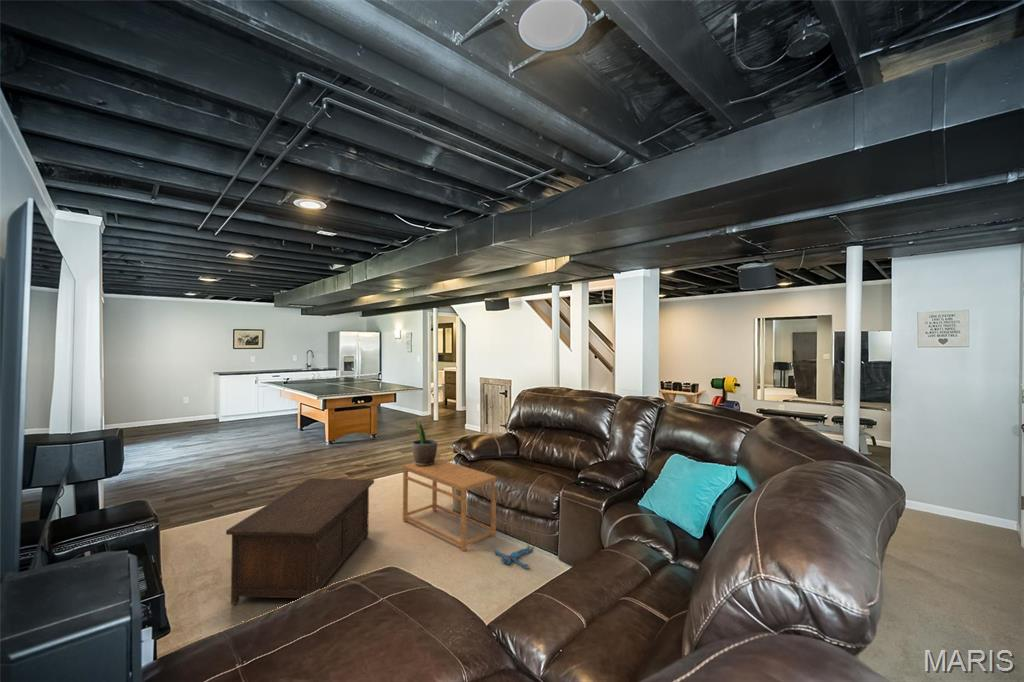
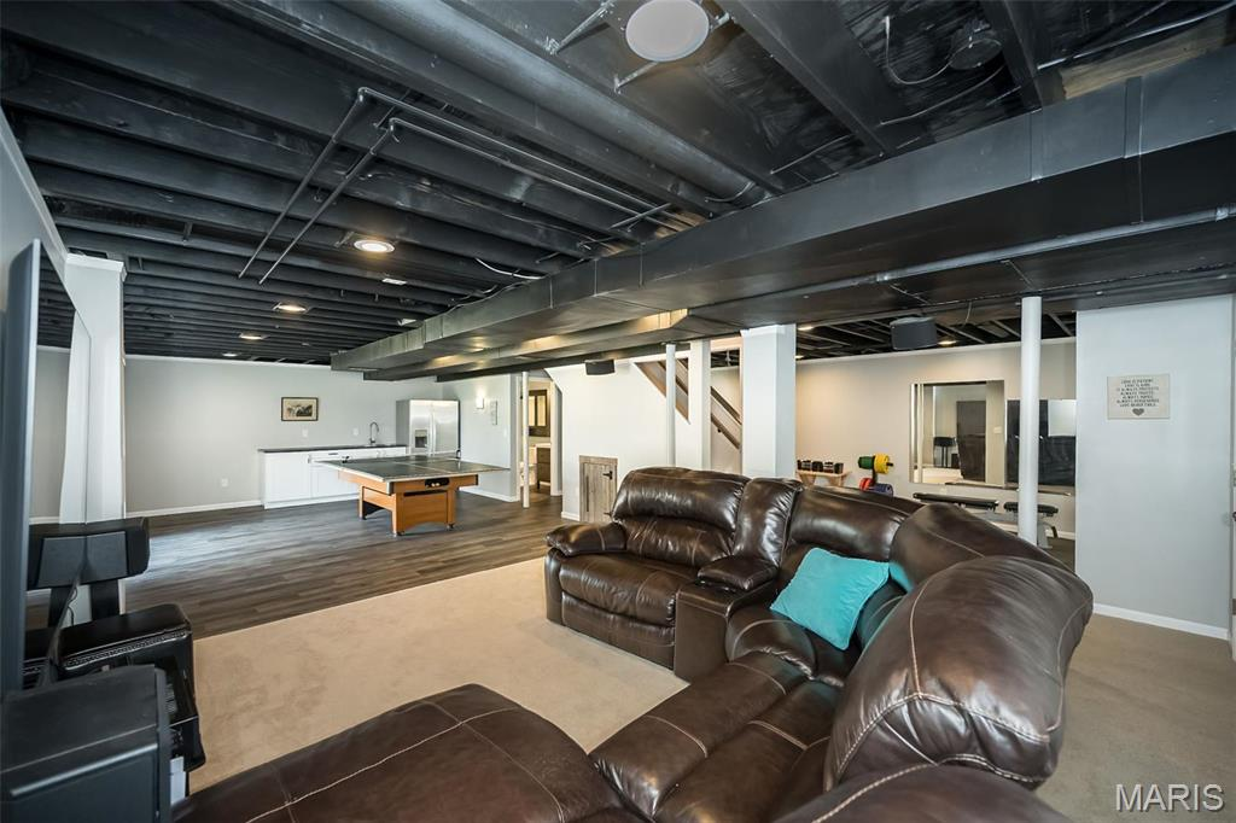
- potted plant (424, 440)
- side table (448, 495)
- plush toy (518, 554)
- cabinet (311, 533)
